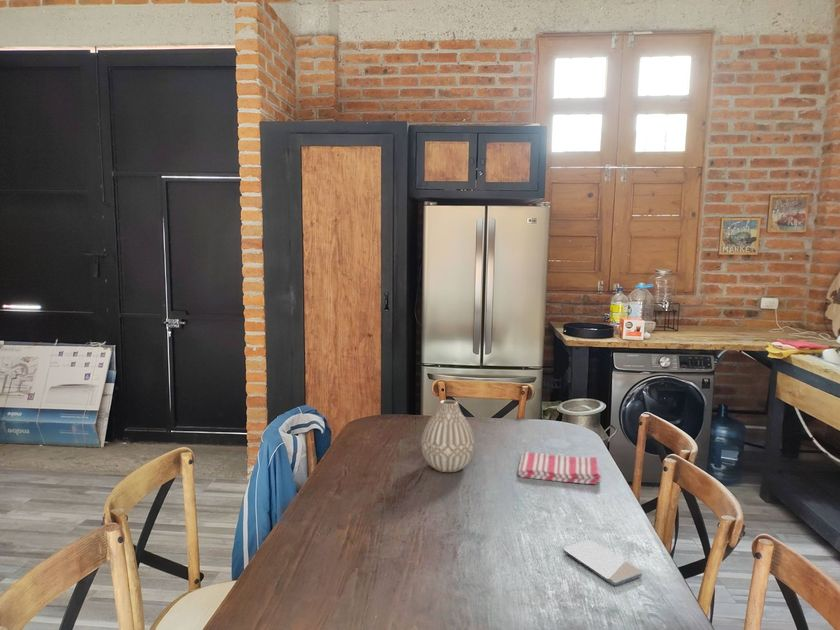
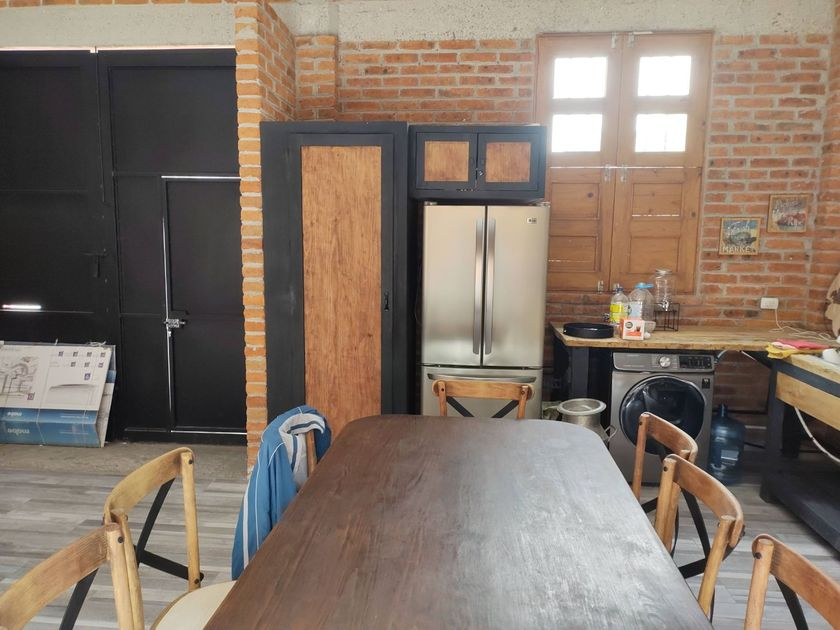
- smartphone (601, 561)
- vase (448, 434)
- dish towel (558, 465)
